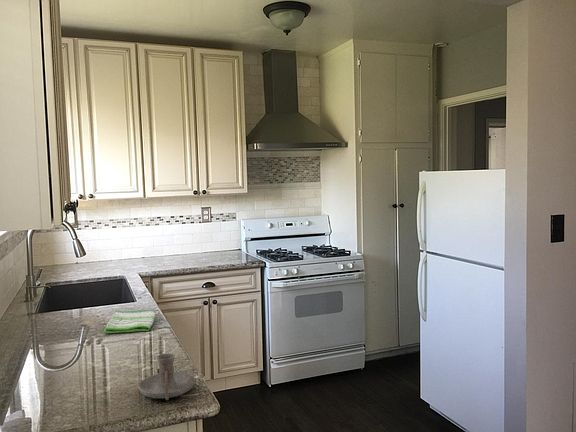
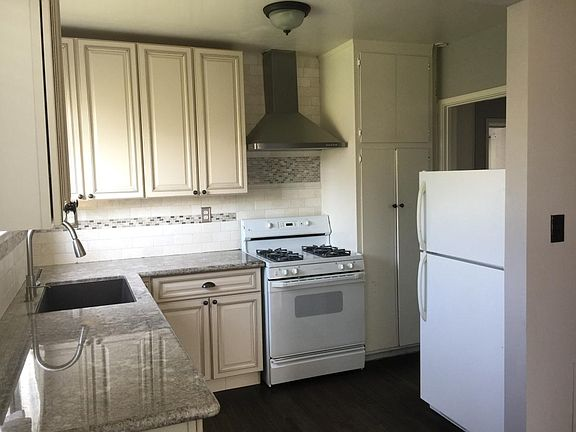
- candle holder (166, 376)
- dish towel (131, 320)
